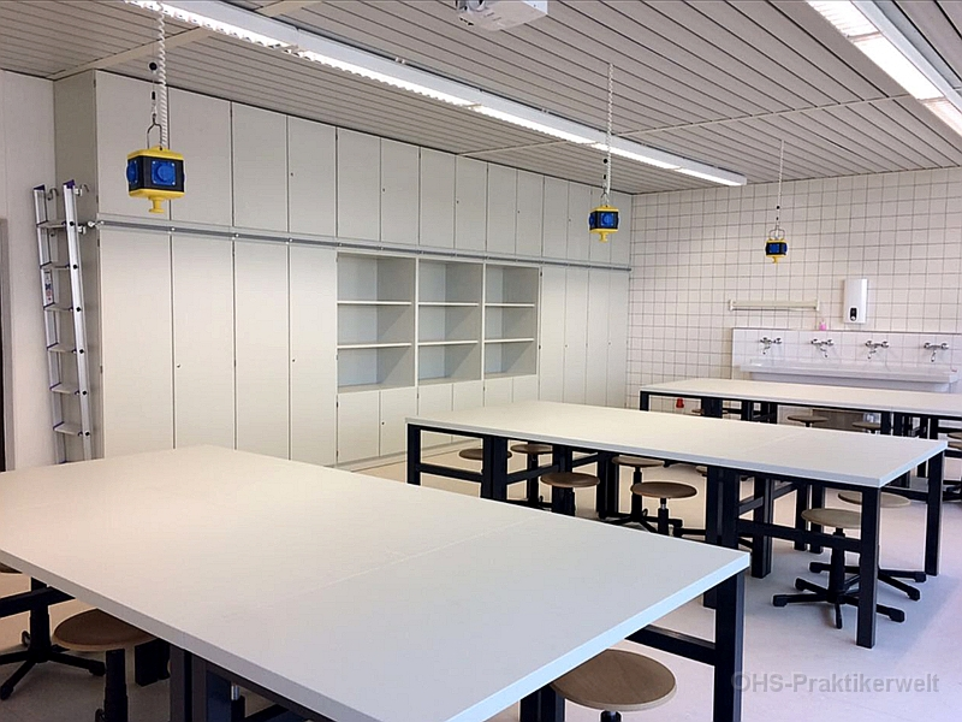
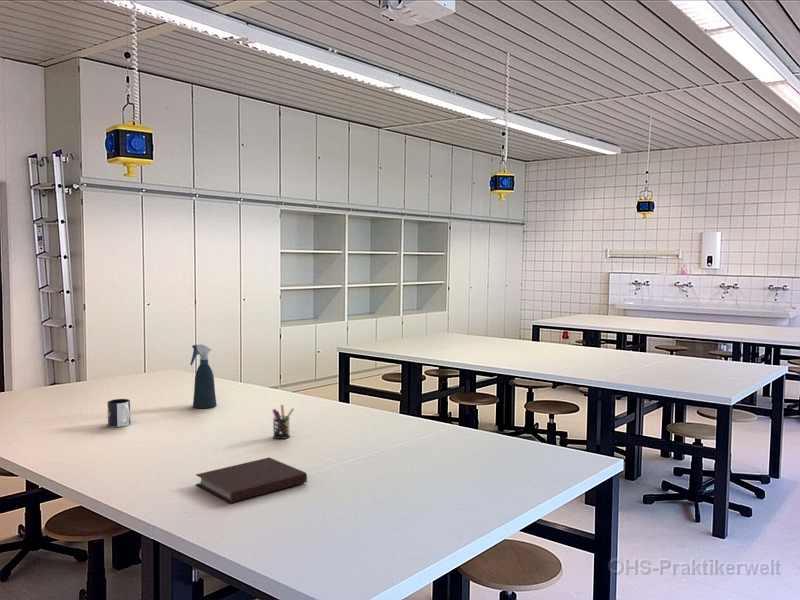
+ pen holder (283, 420)
+ notebook (251, 478)
+ mug (121, 413)
+ spray bottle (204, 374)
